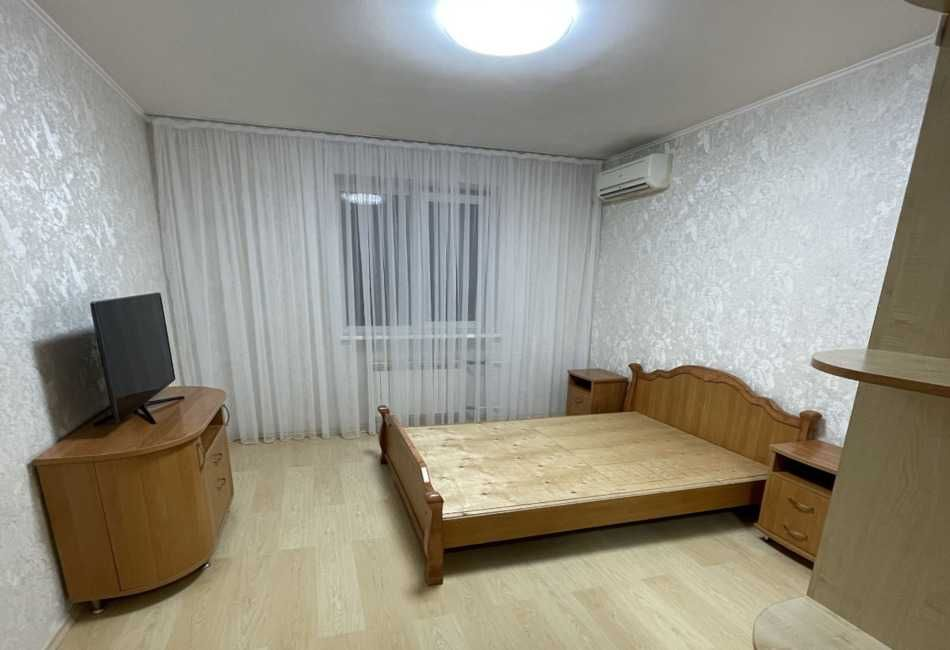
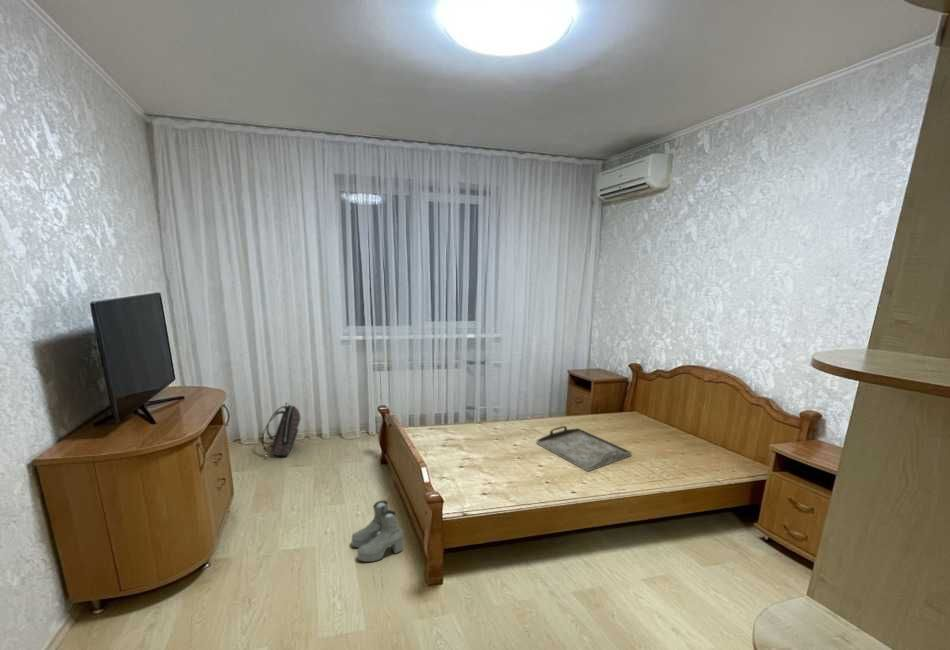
+ backpack (282, 427)
+ serving tray (582, 444)
+ boots (376, 528)
